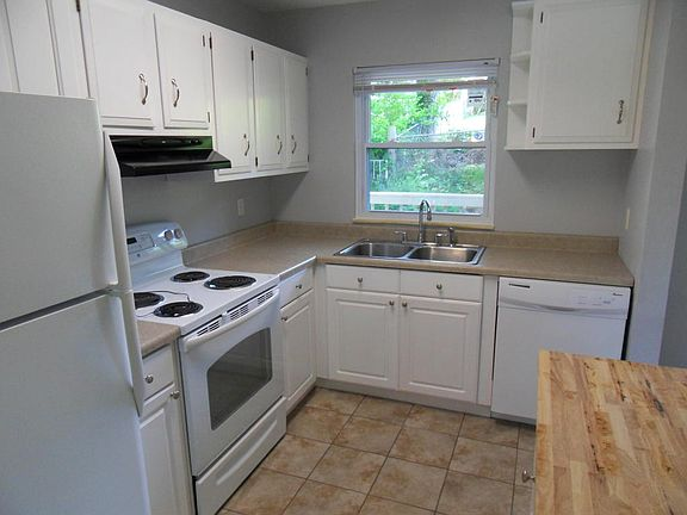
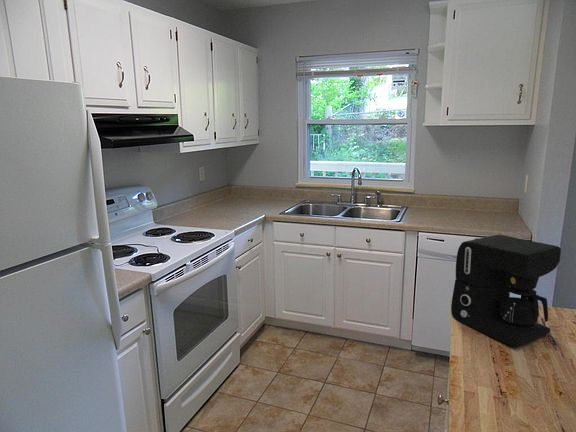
+ coffee maker (505, 286)
